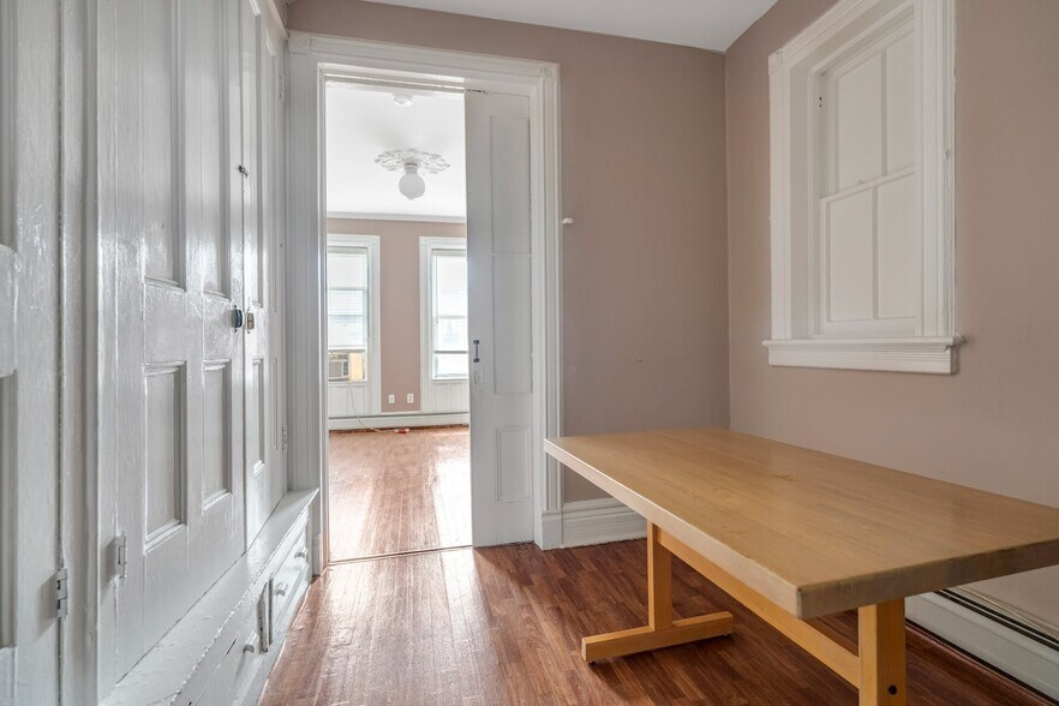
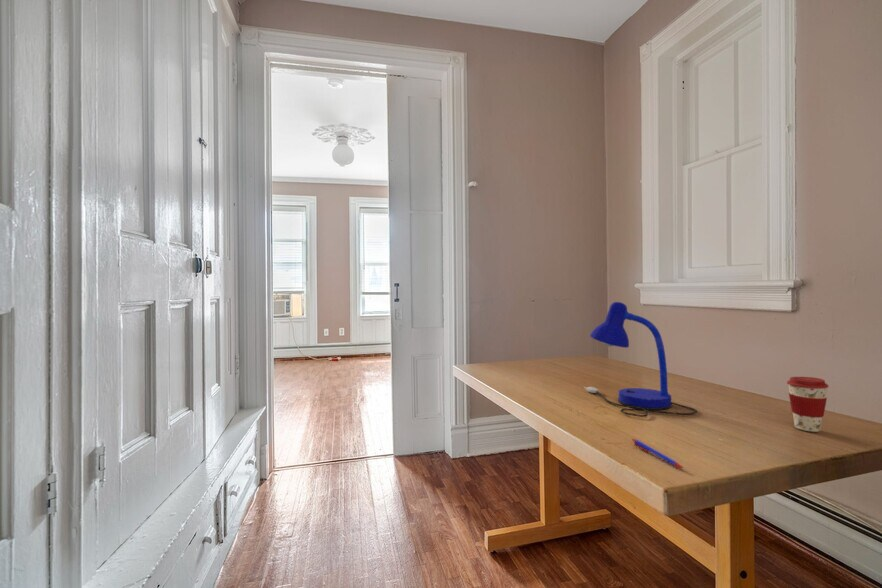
+ desk lamp (627, 347)
+ coffee cup (807, 403)
+ pen (656, 452)
